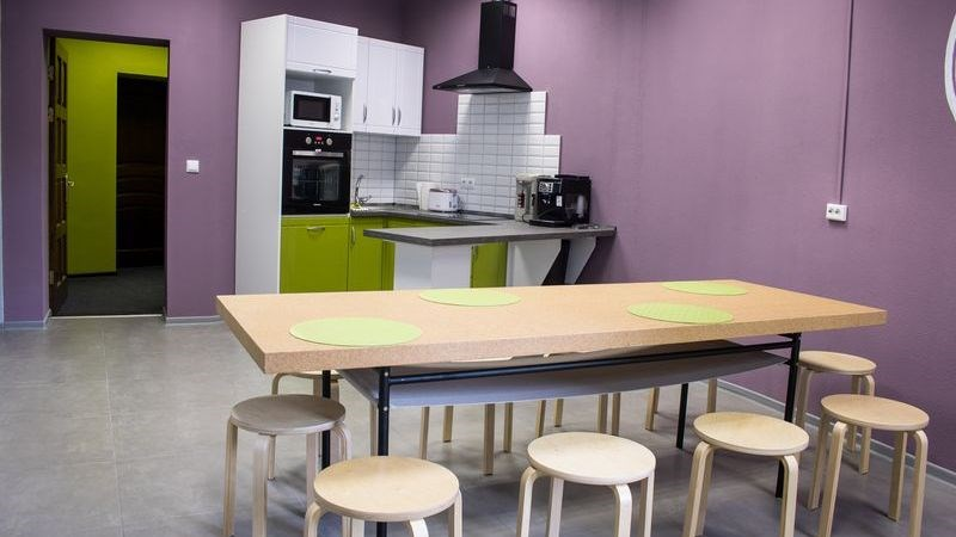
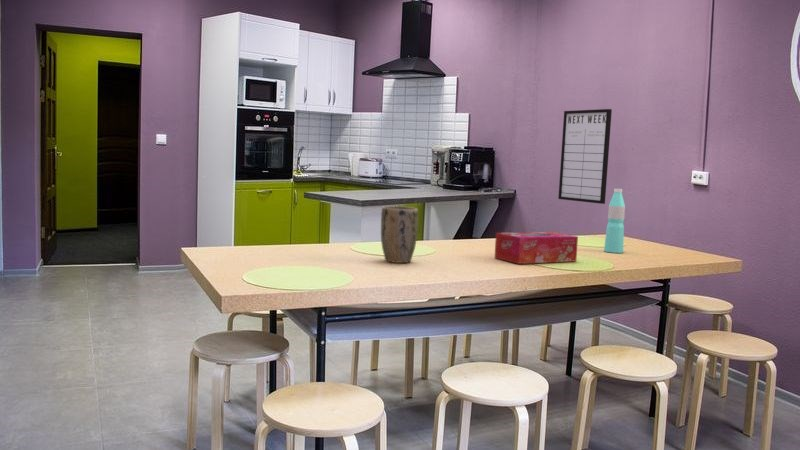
+ water bottle (615, 220)
+ writing board (583, 156)
+ plant pot (398, 234)
+ tissue box (536, 247)
